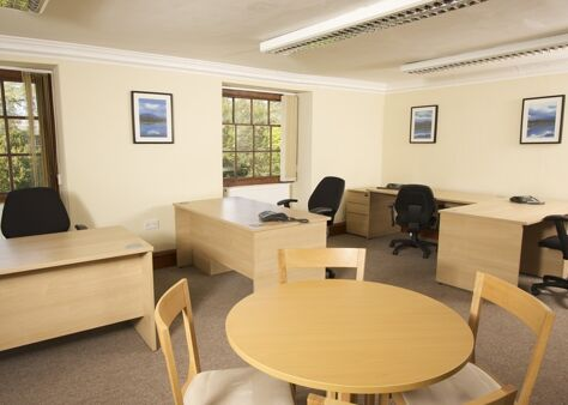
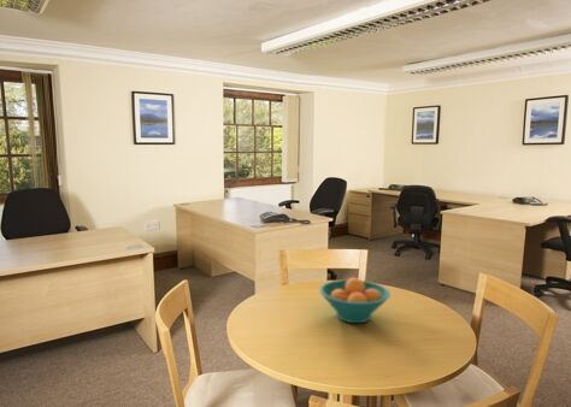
+ fruit bowl (354, 297)
